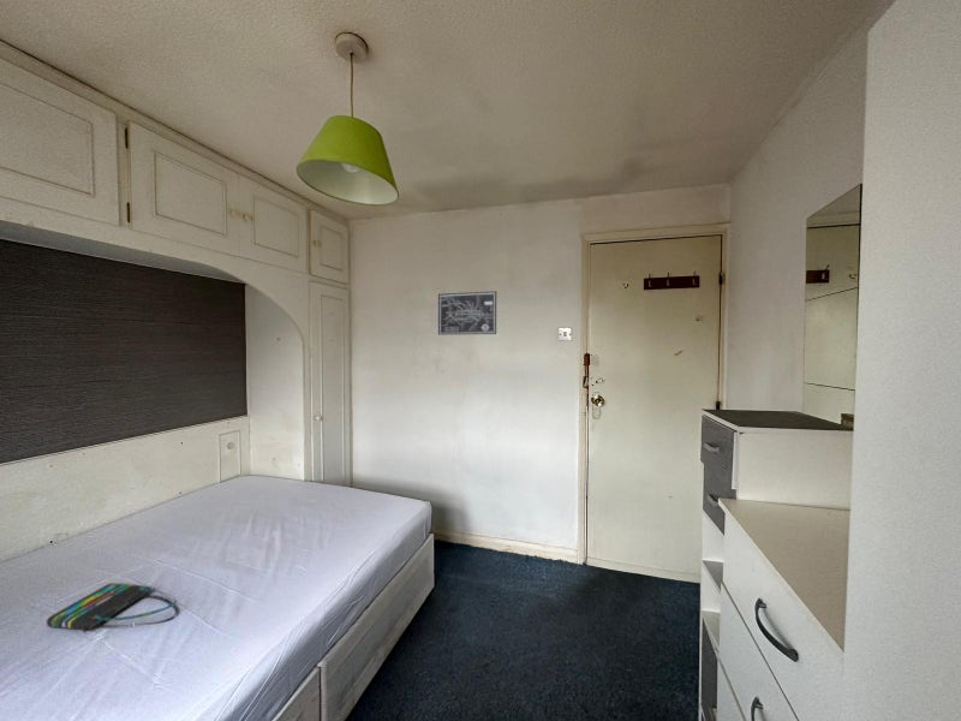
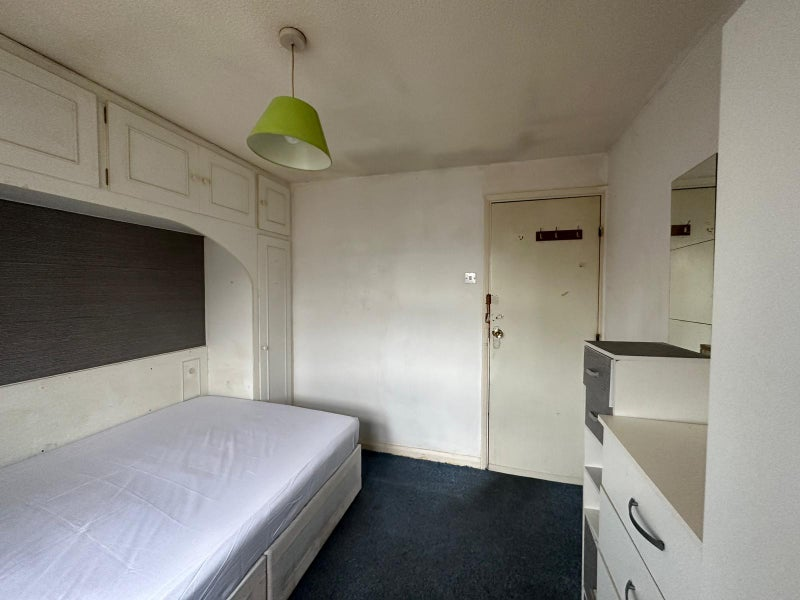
- wall art (466, 314)
- tote bag (125, 606)
